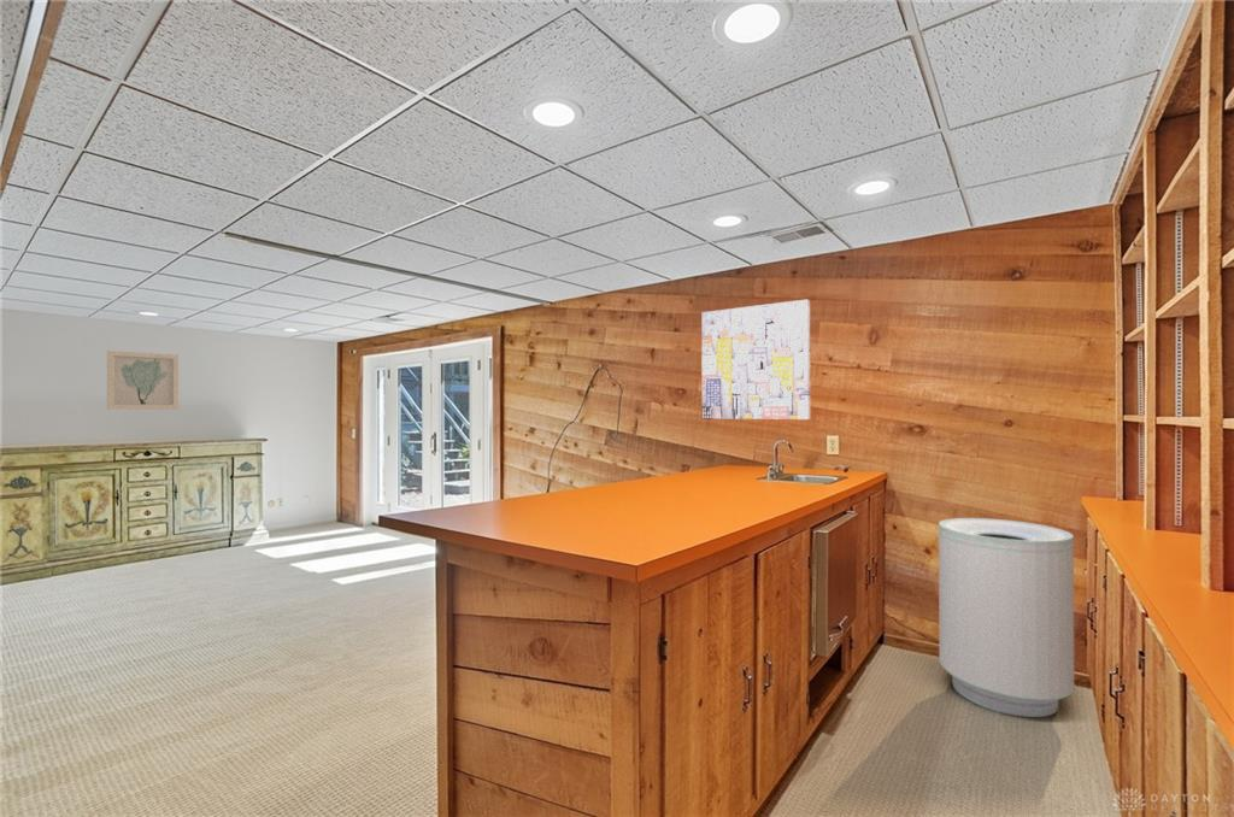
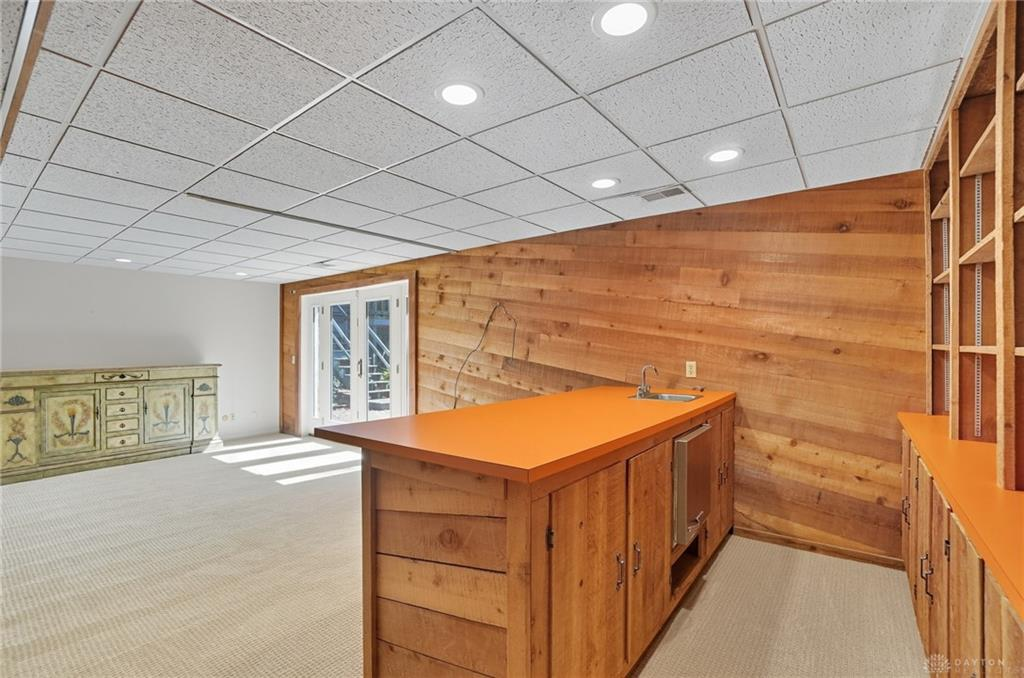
- wall art (143, 381)
- wall art (752, 363)
- trash can (1003, 611)
